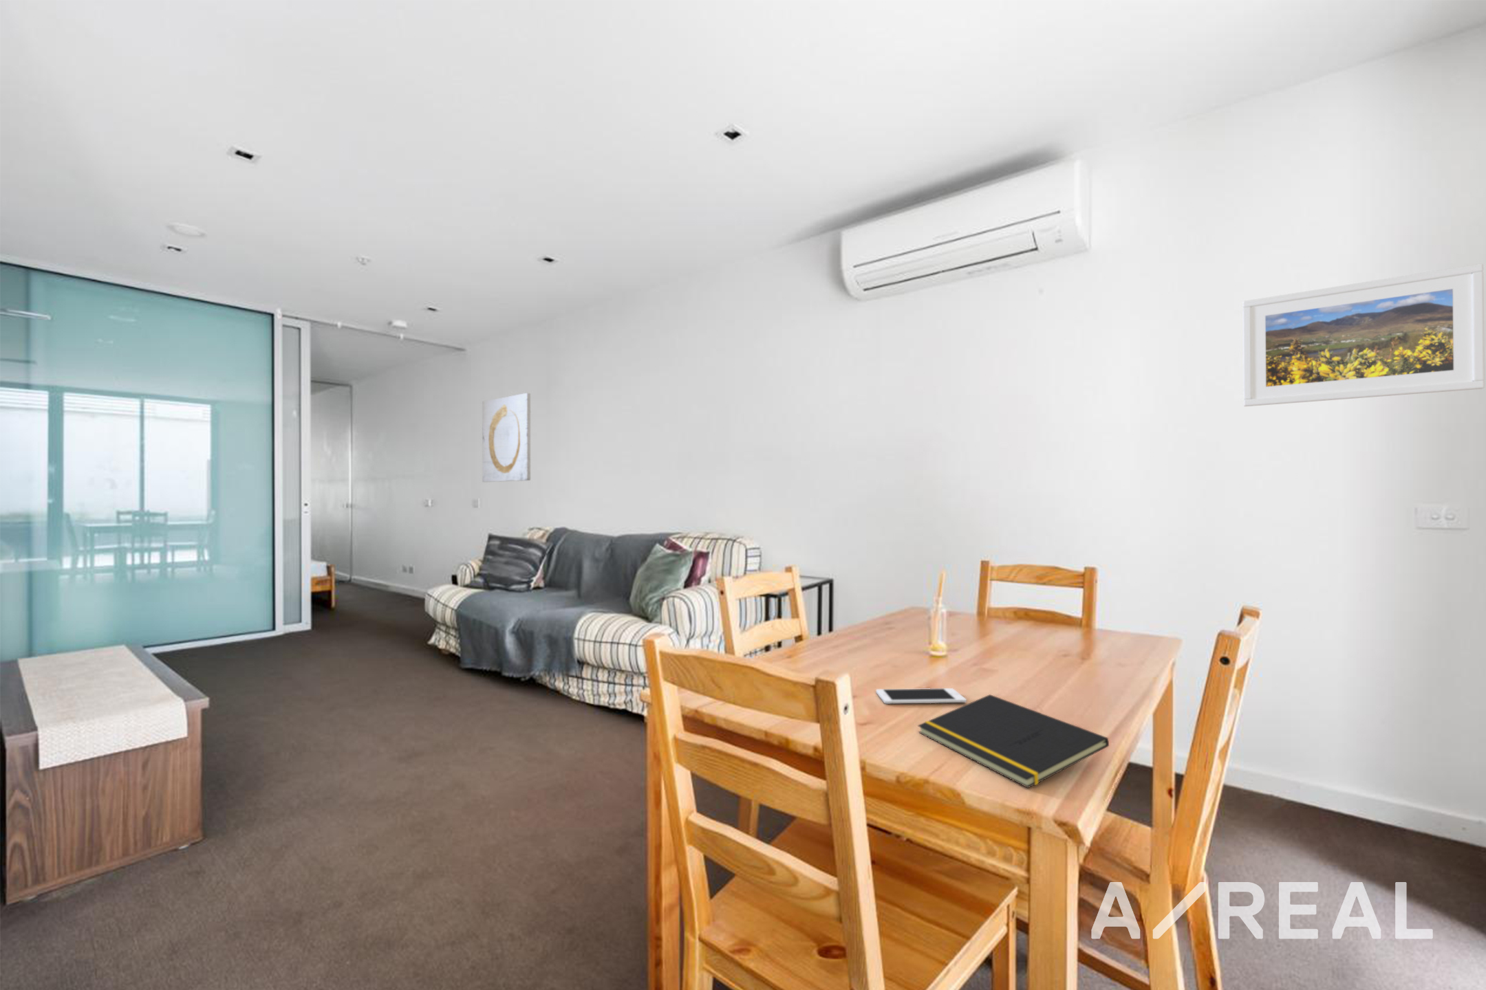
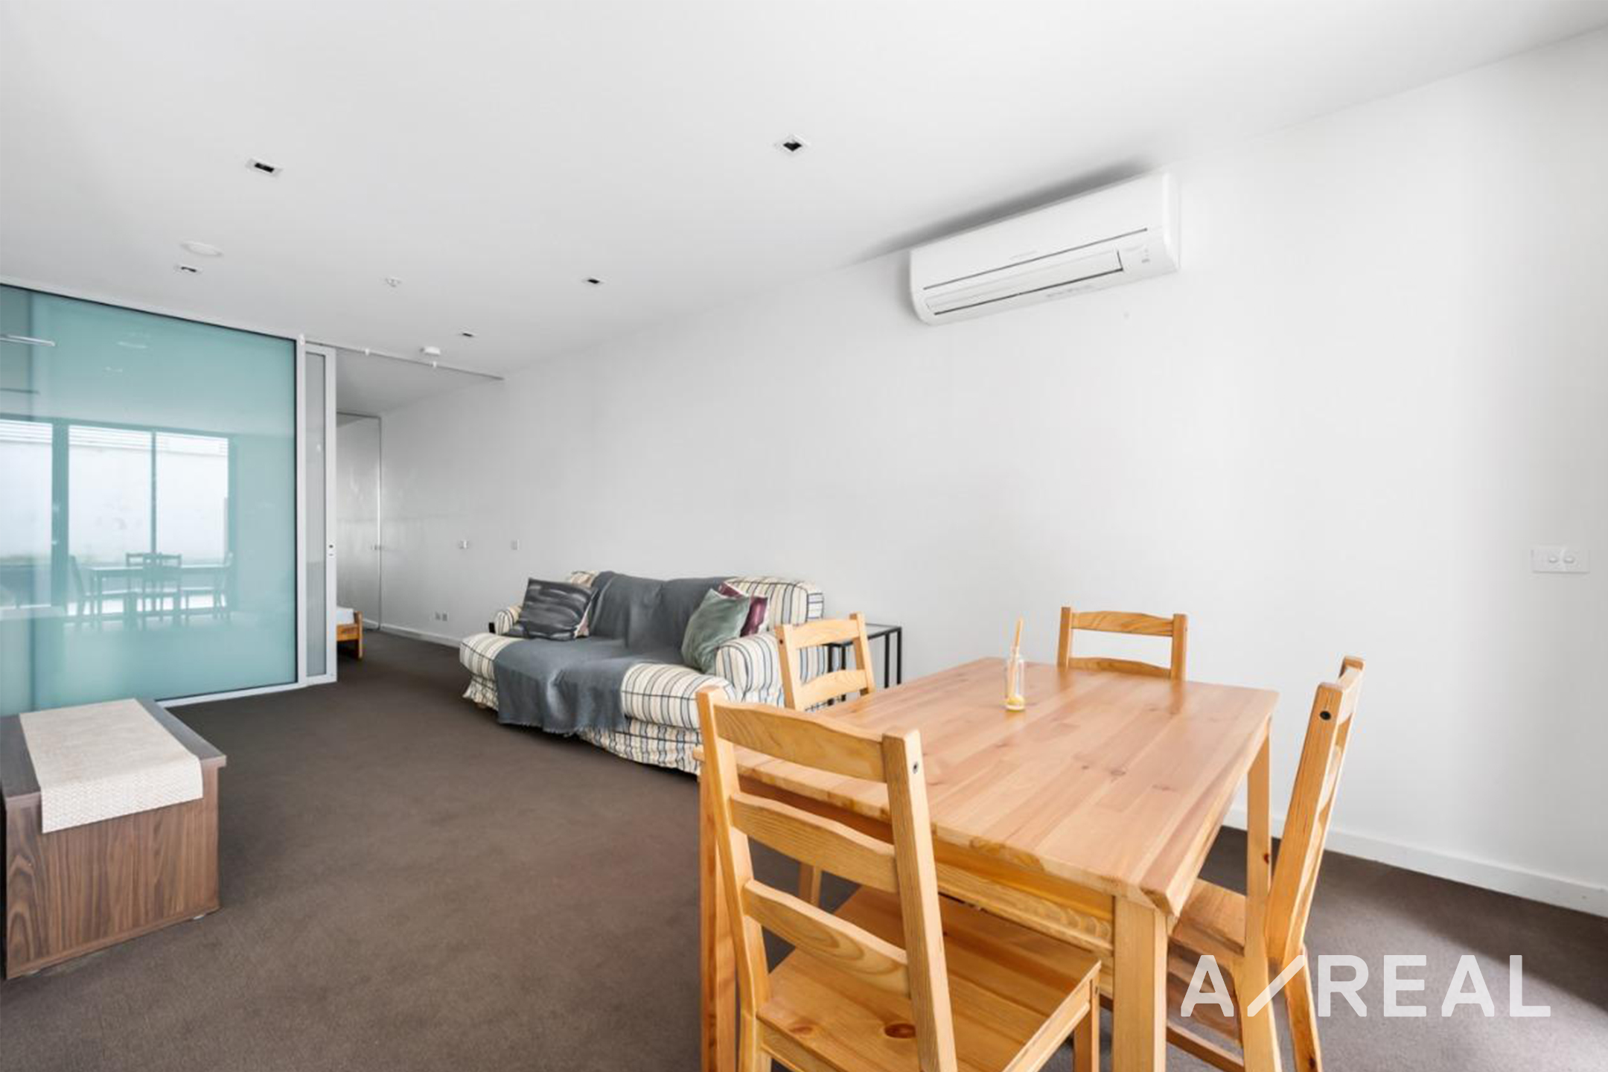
- cell phone (920, 696)
- wall art (505, 440)
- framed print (1352, 341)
- notepad (1006, 735)
